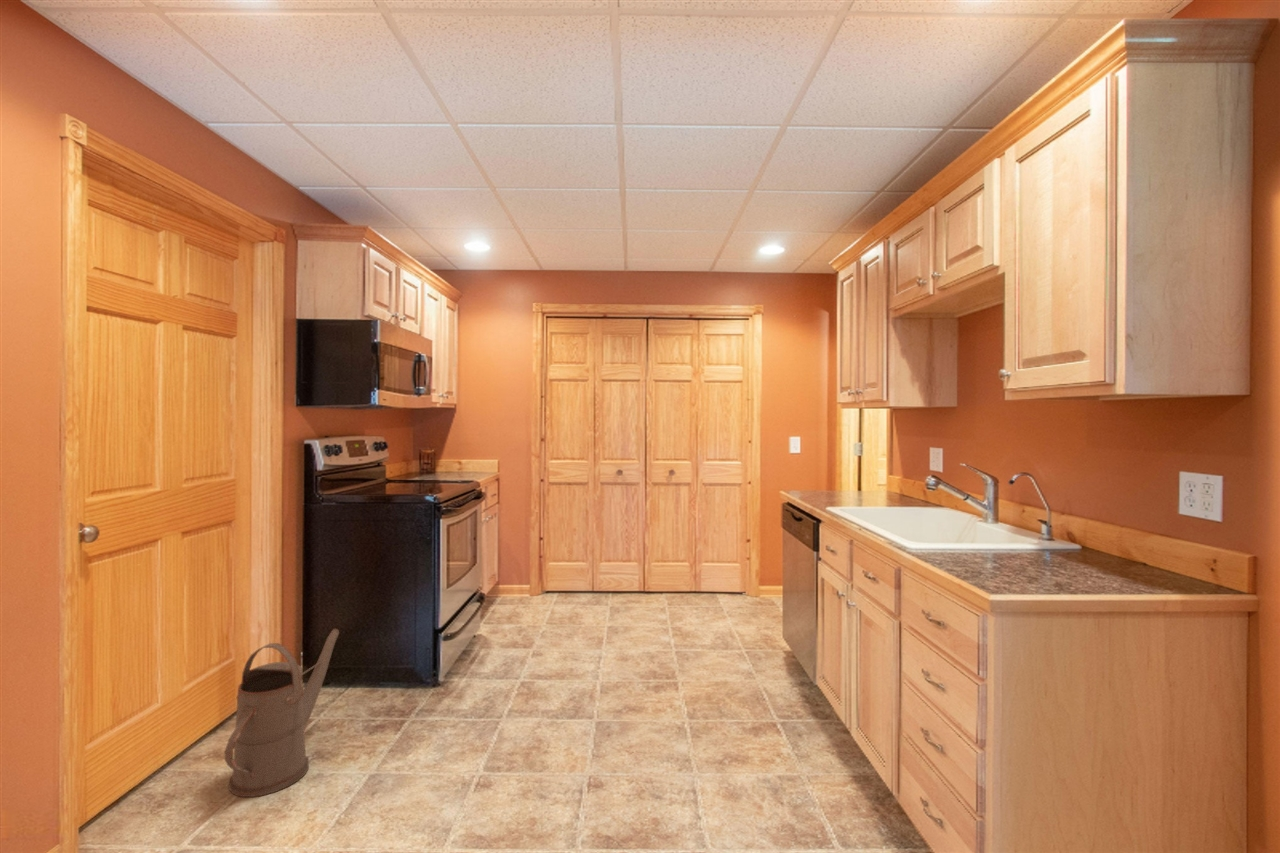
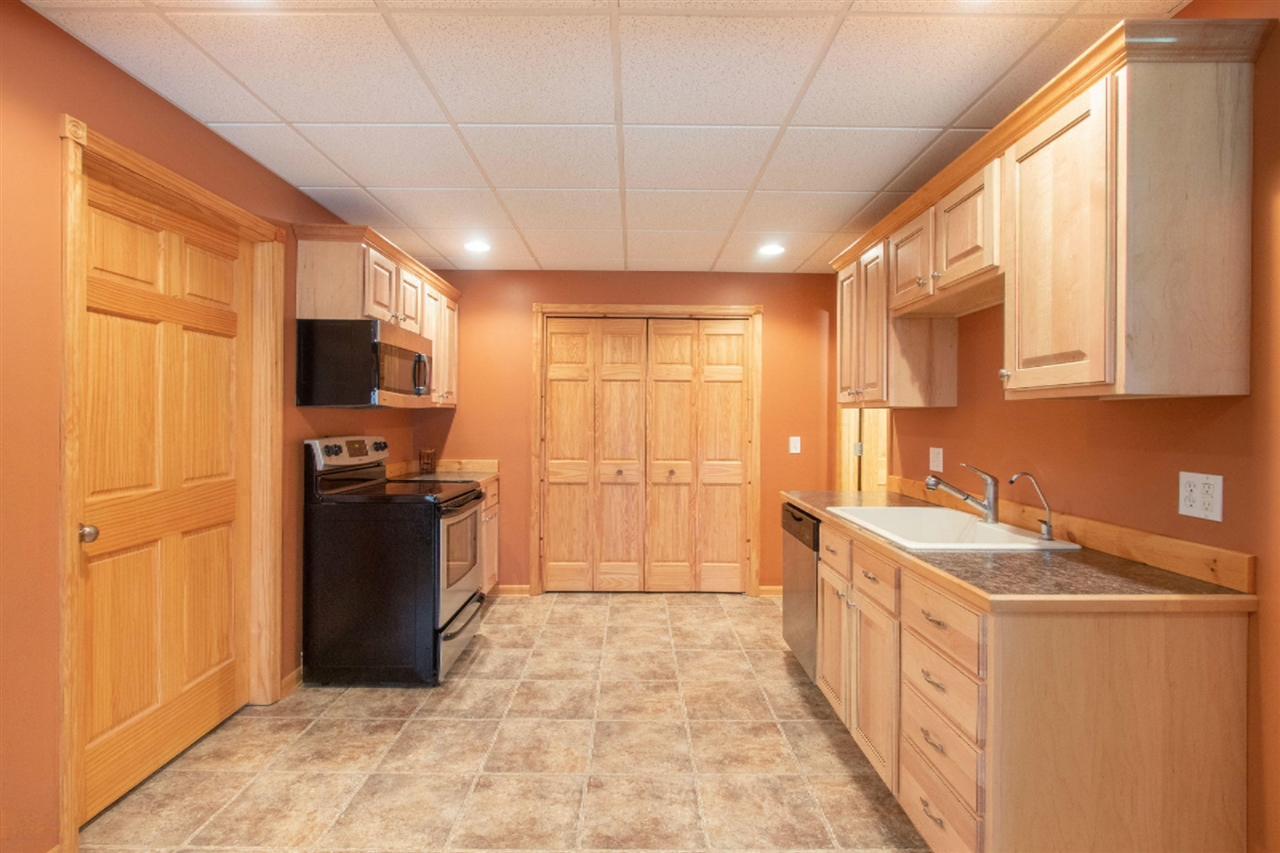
- watering can (288, 697)
